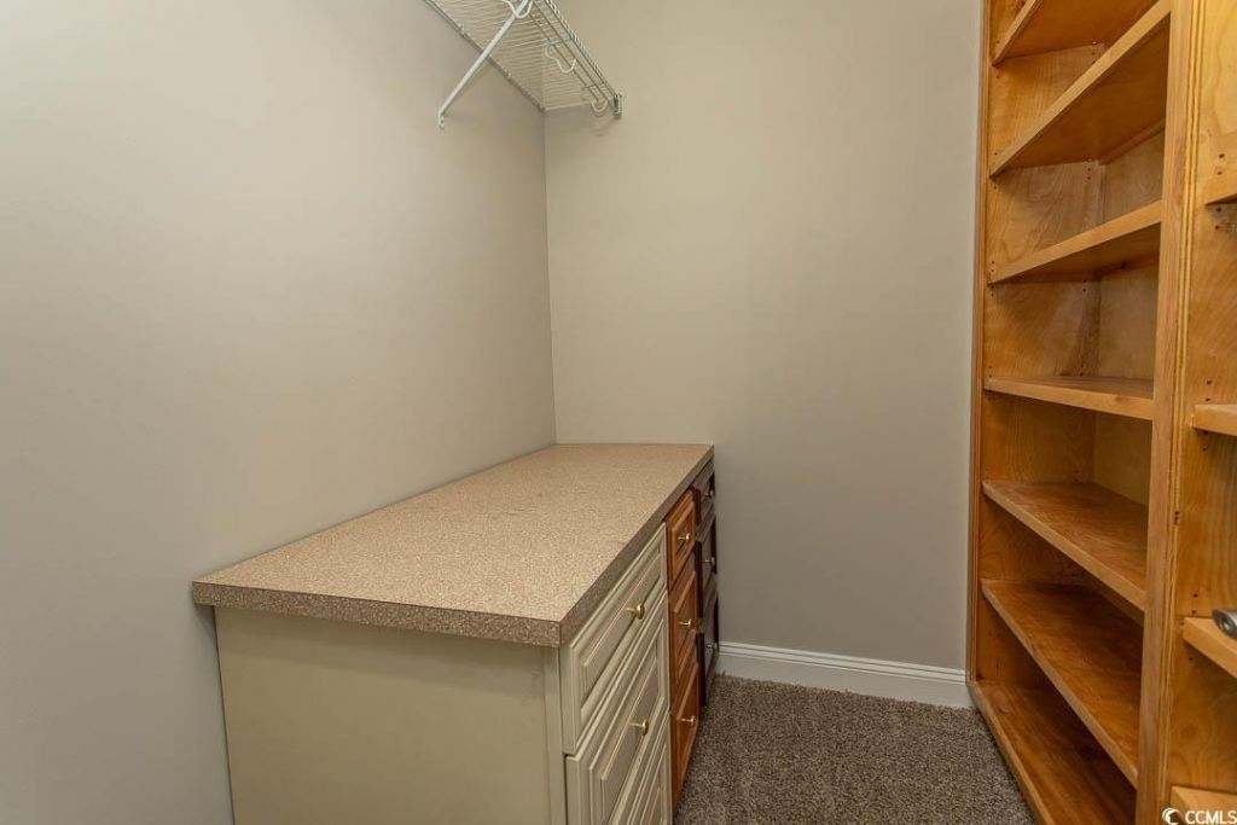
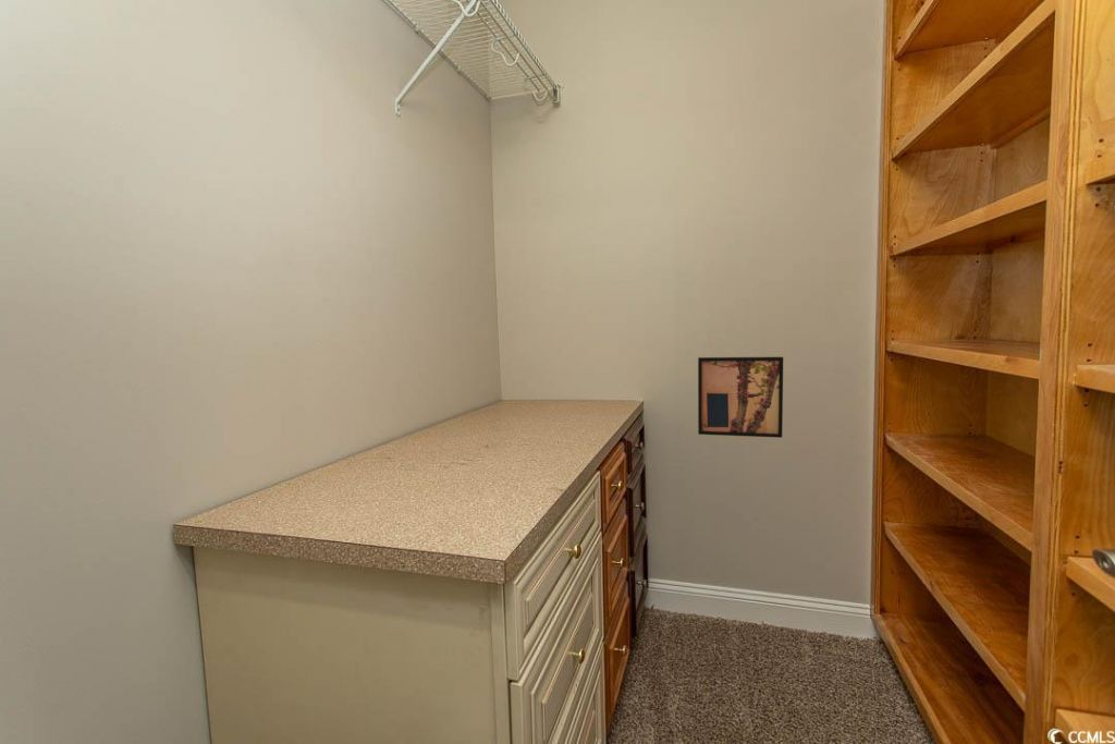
+ wall art (738, 395)
